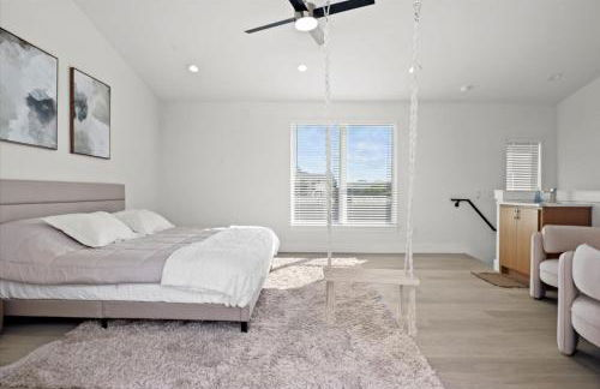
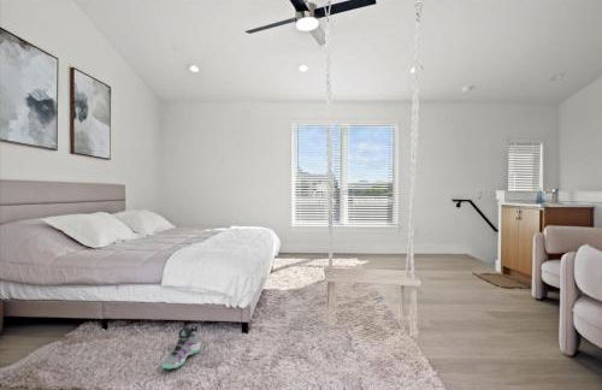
+ sneaker (181, 342)
